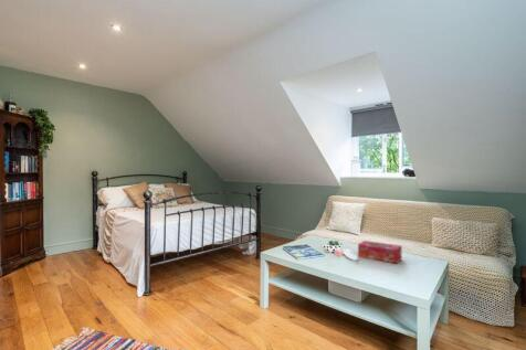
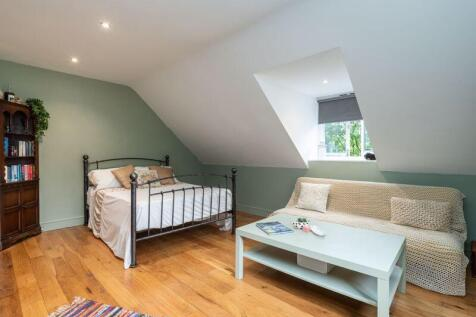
- tissue box (379, 251)
